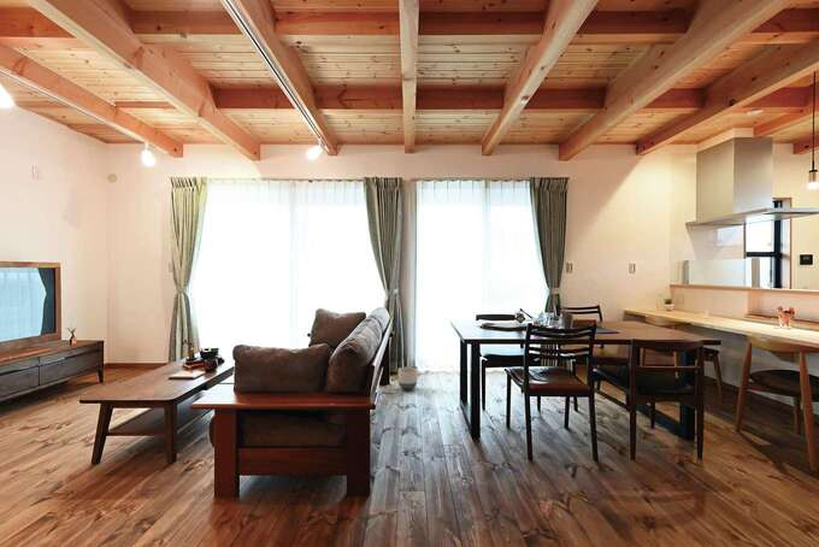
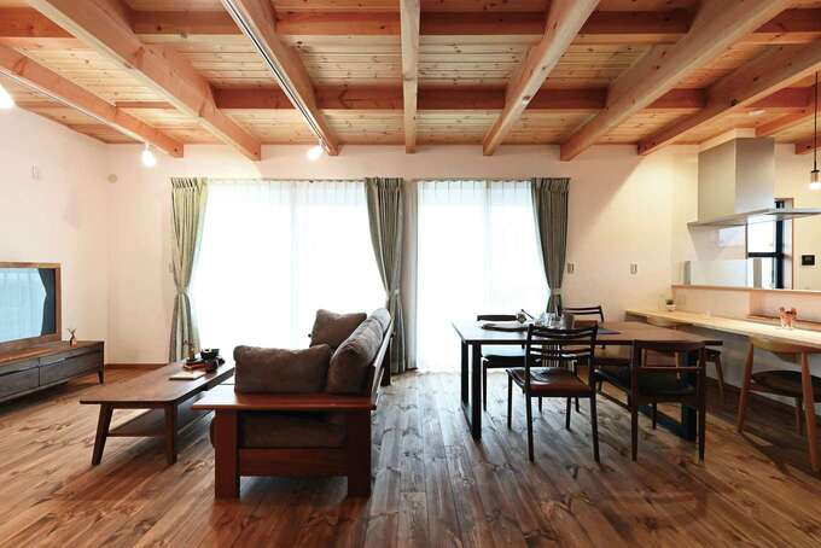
- planter (407, 378)
